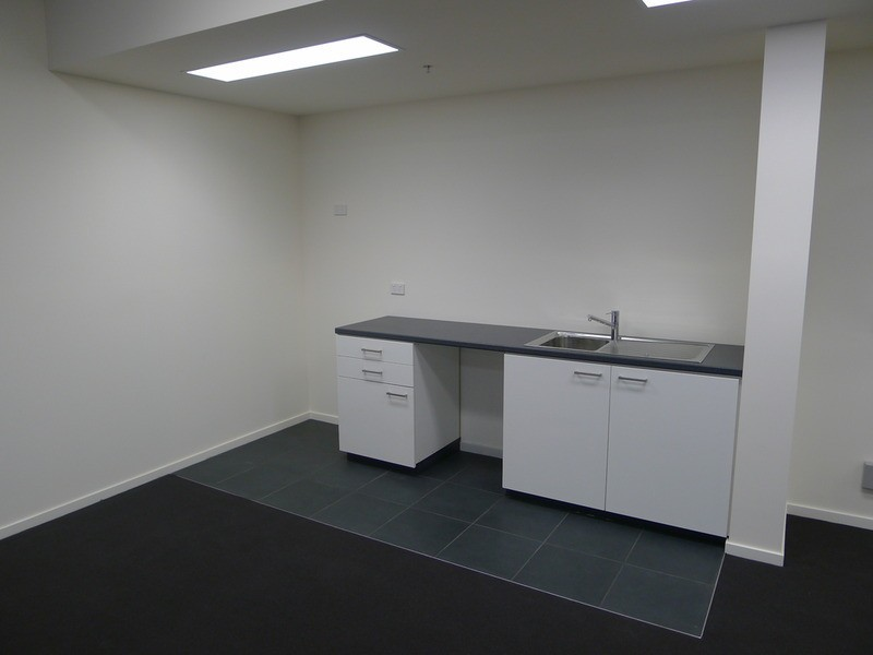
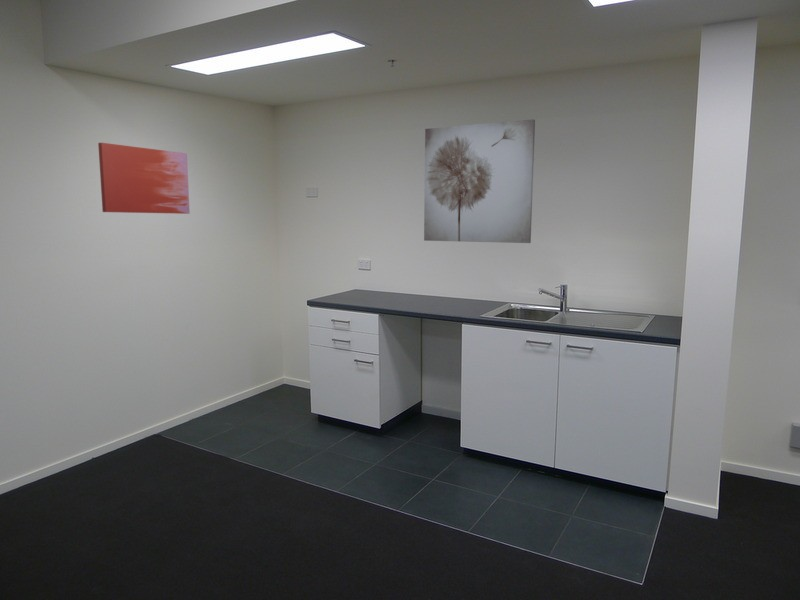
+ wall art (476, 183)
+ wall art (147, 180)
